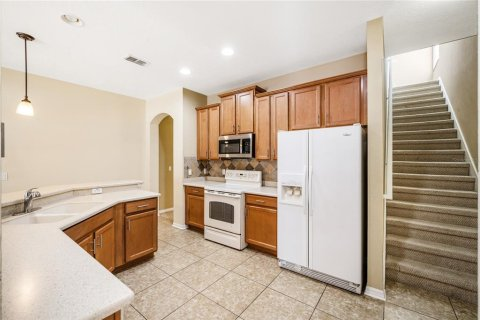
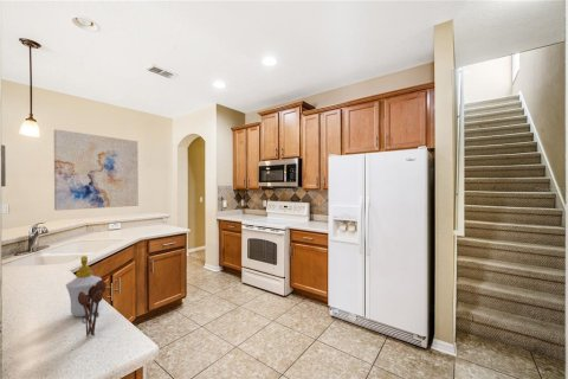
+ soap bottle (84, 284)
+ utensil holder (91, 309)
+ wall art (101, 172)
